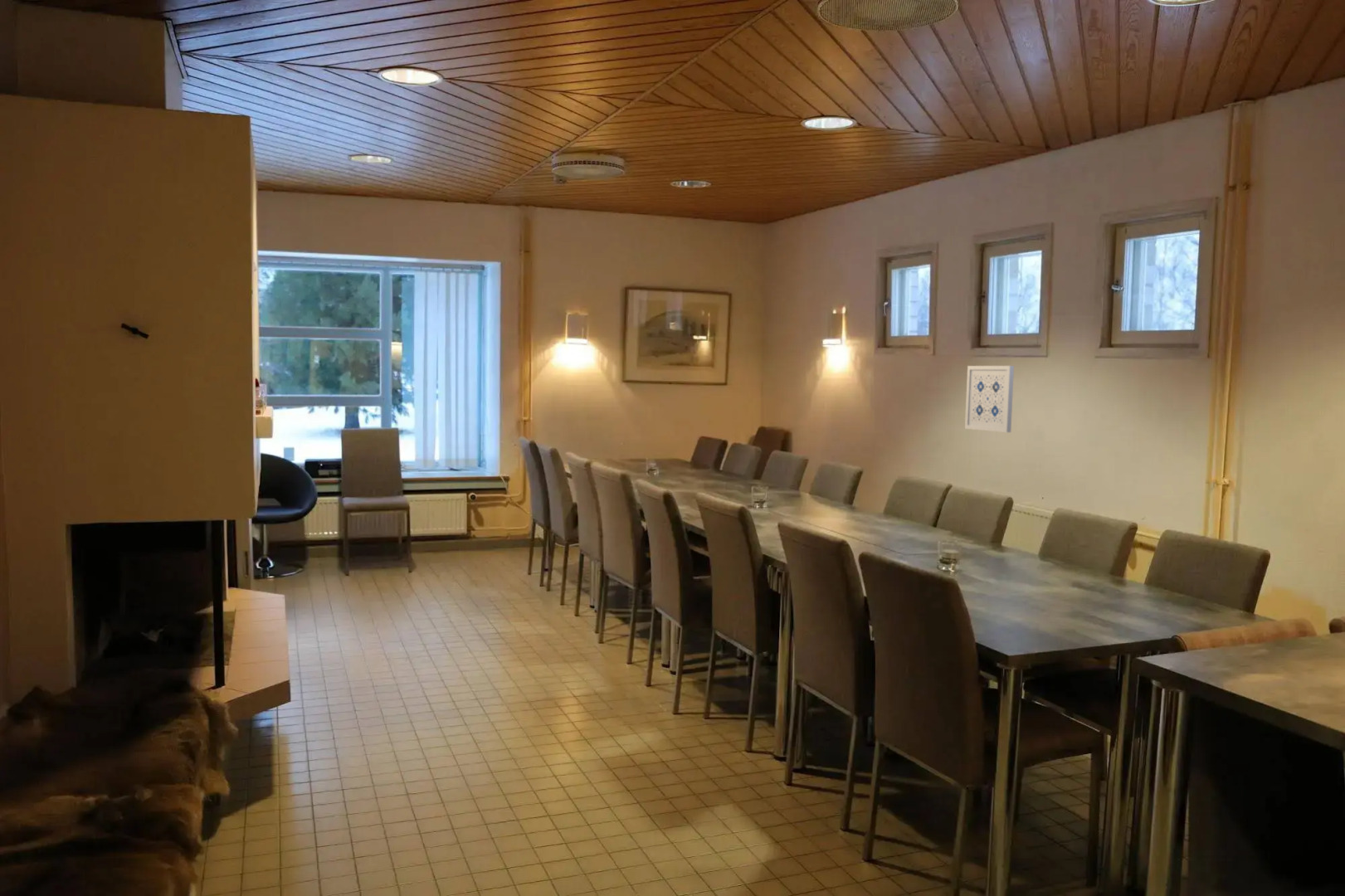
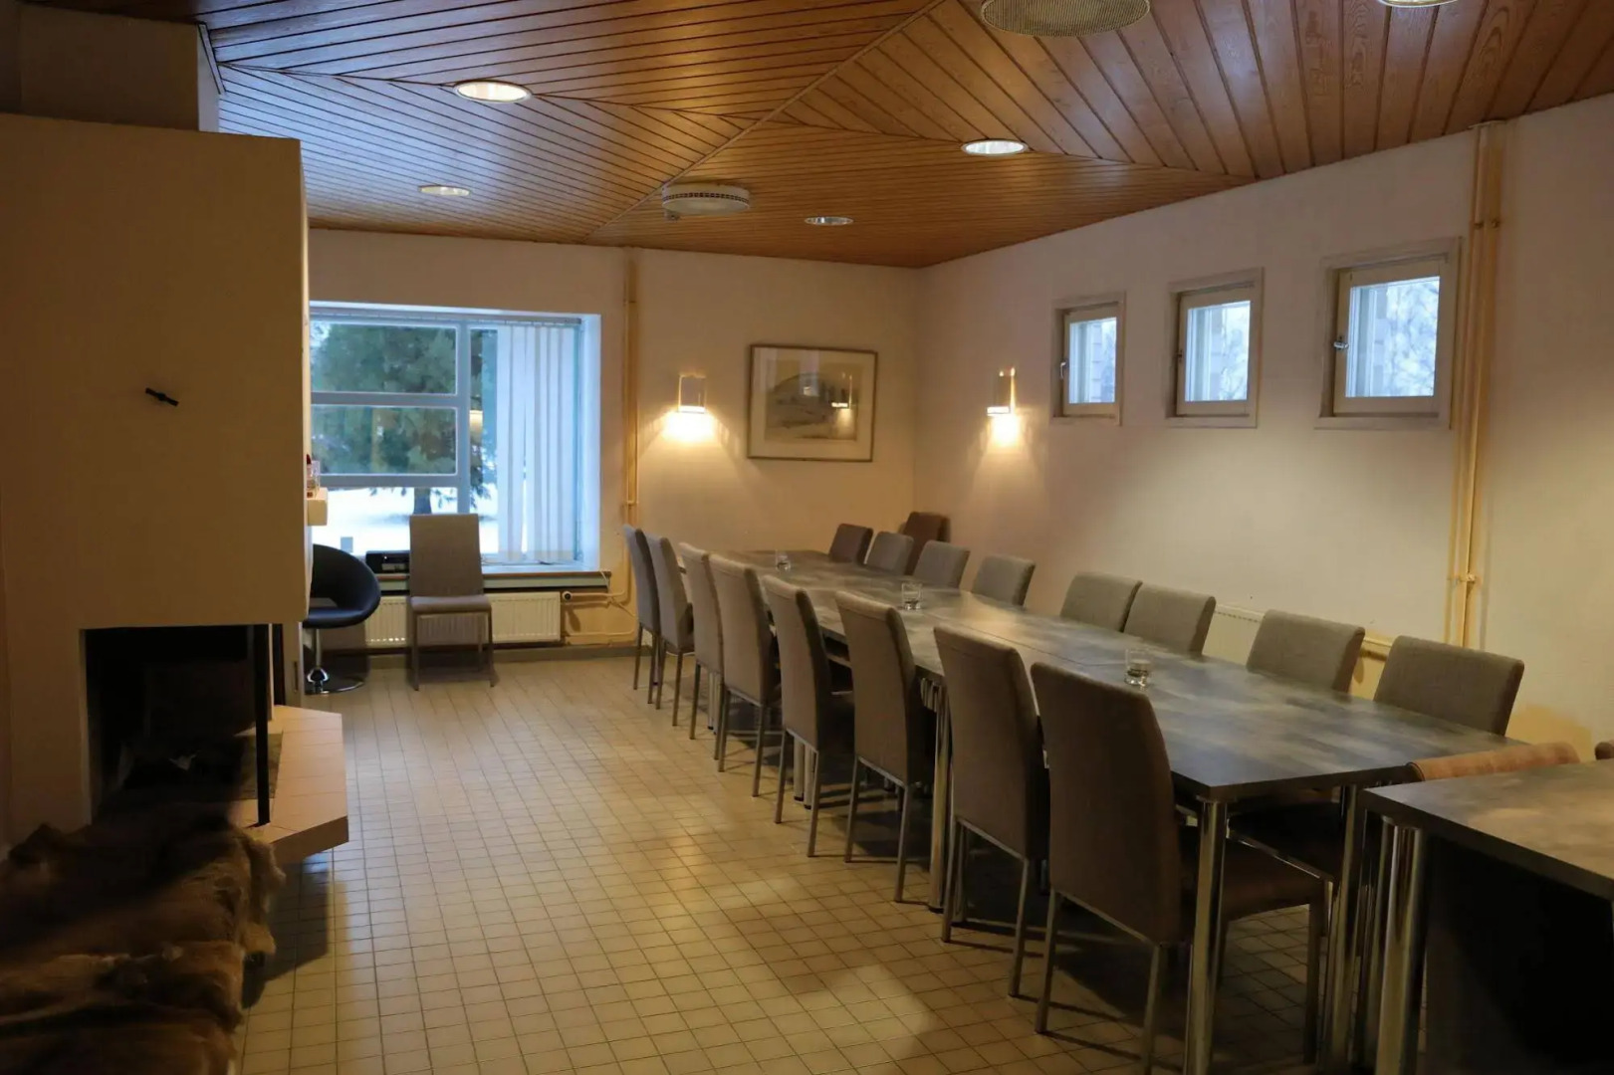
- wall art (988, 398)
